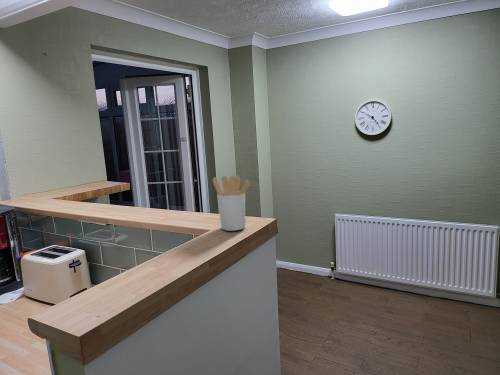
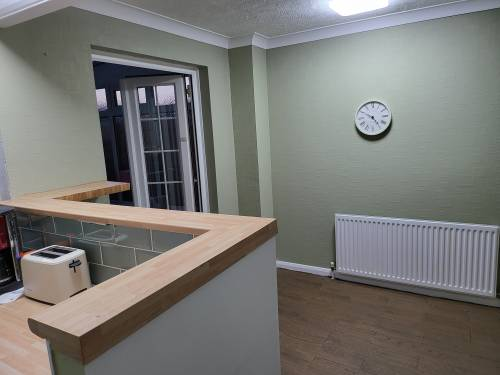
- utensil holder (231, 200)
